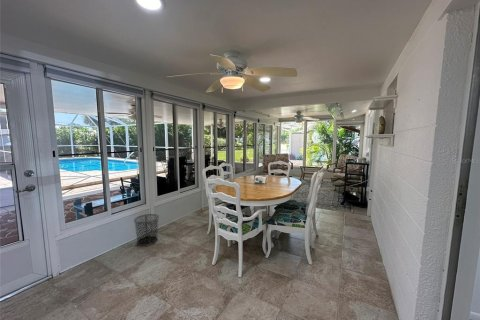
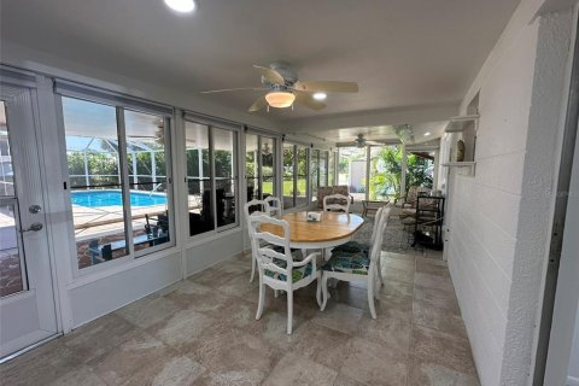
- waste bin (146, 229)
